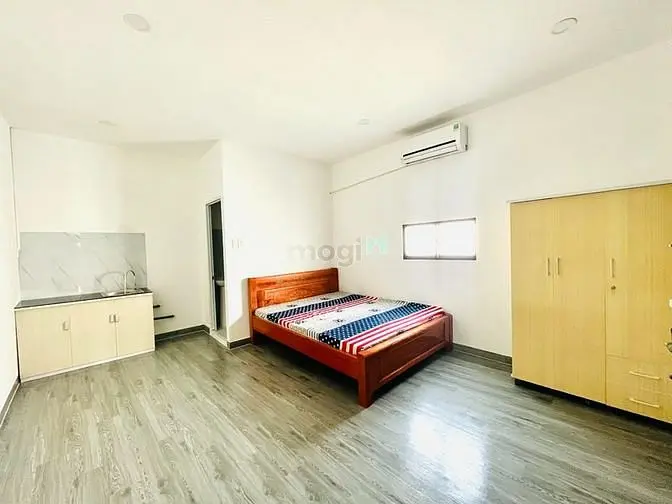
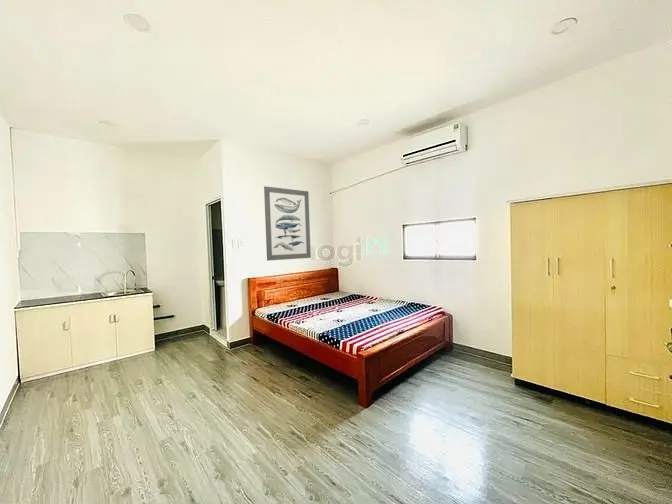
+ wall art (288, 224)
